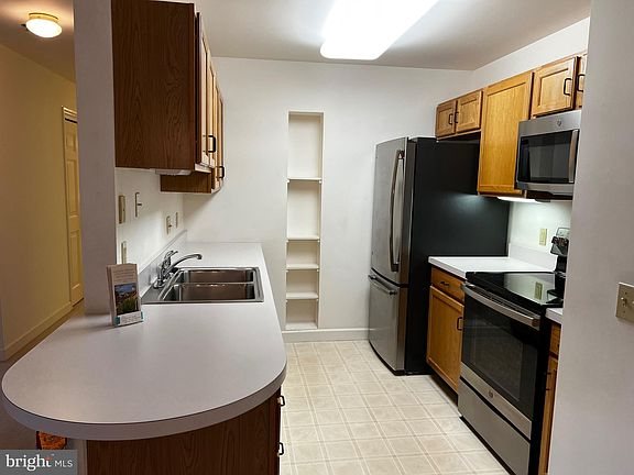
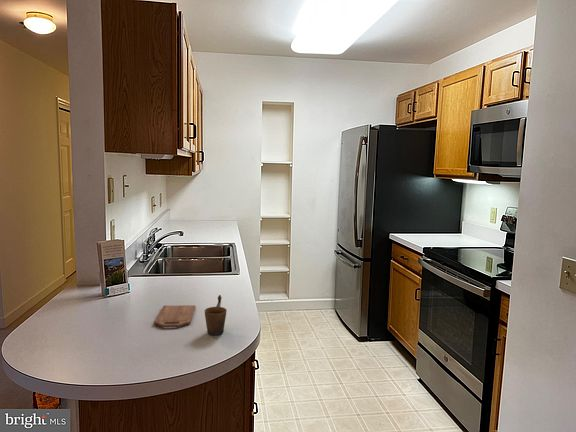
+ mug (216, 314)
+ cutting board (175, 315)
